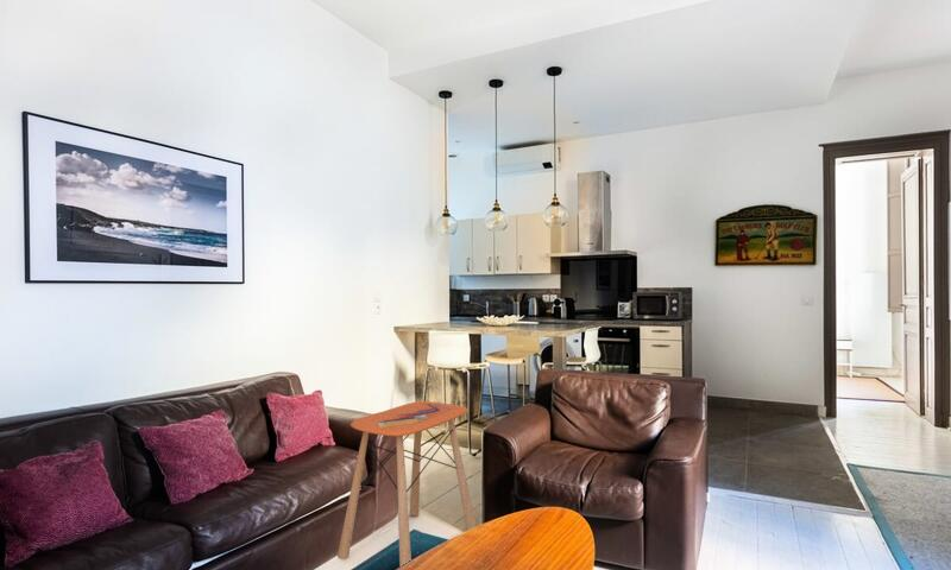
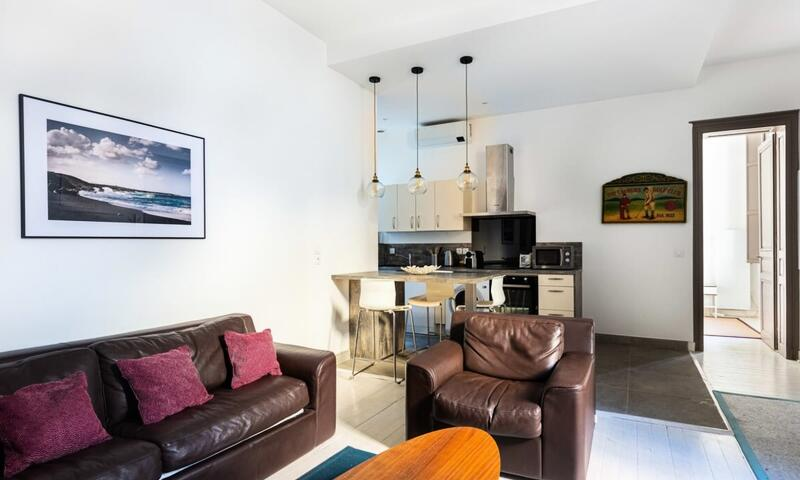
- side table (411, 479)
